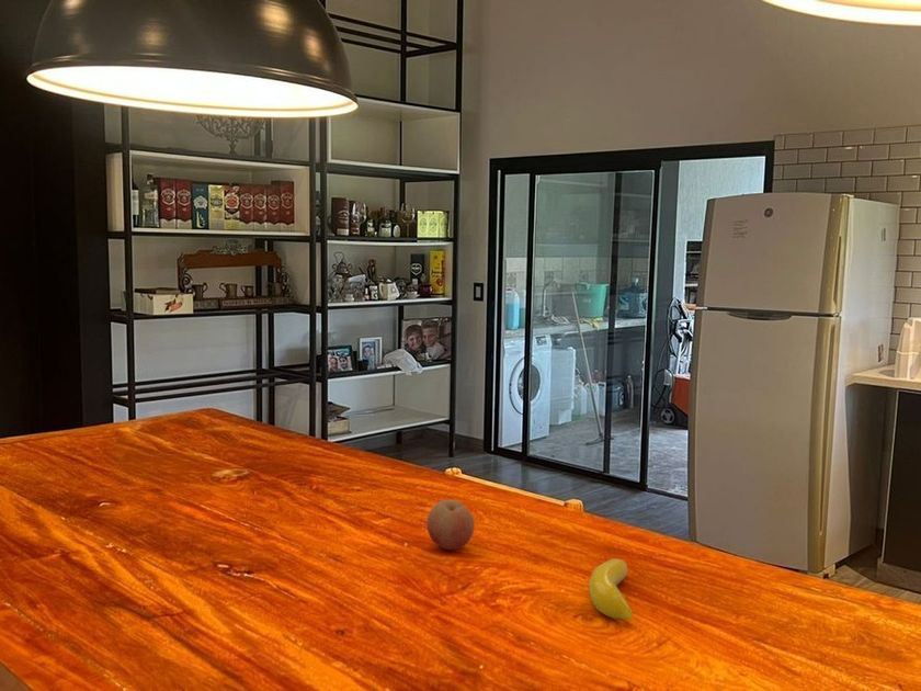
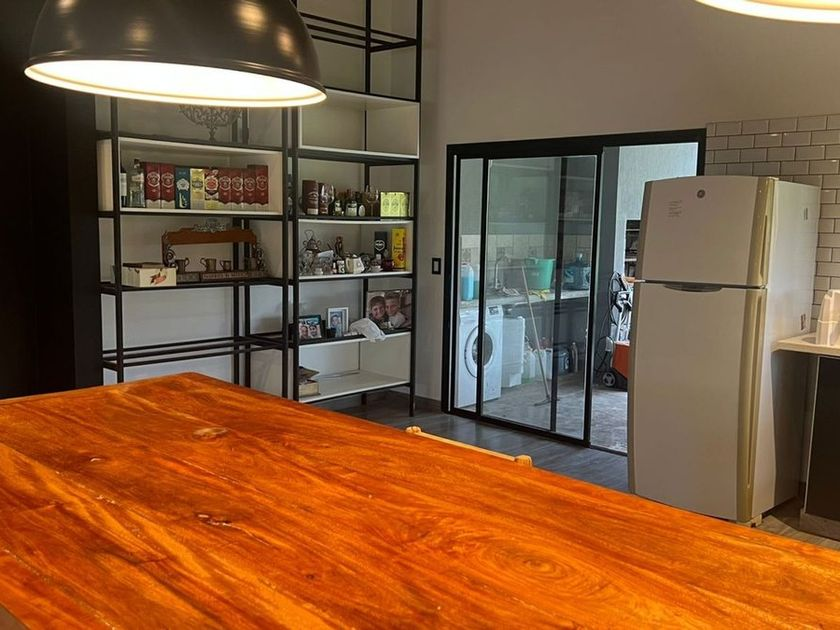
- banana (618, 582)
- fruit (450, 524)
